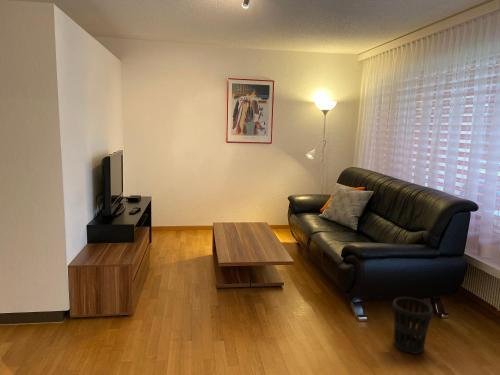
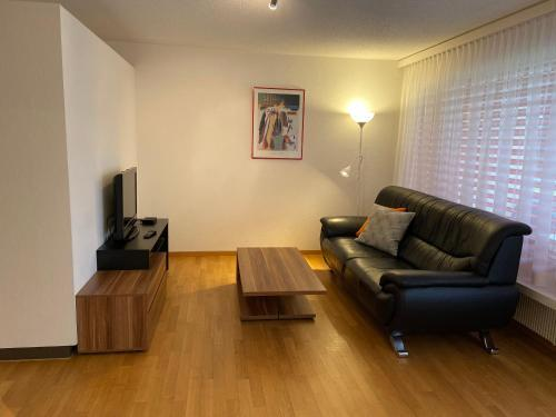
- wastebasket (411, 325)
